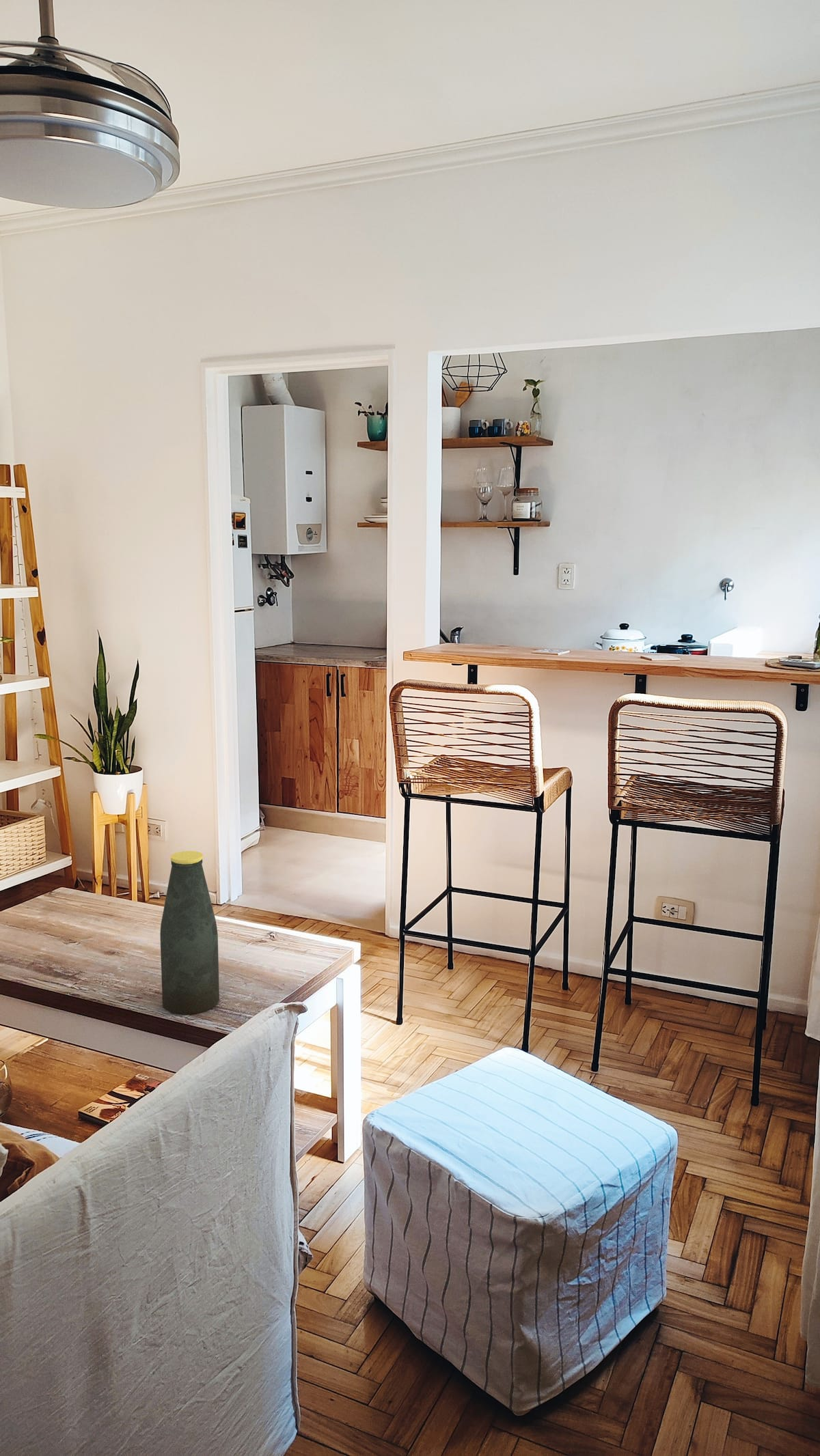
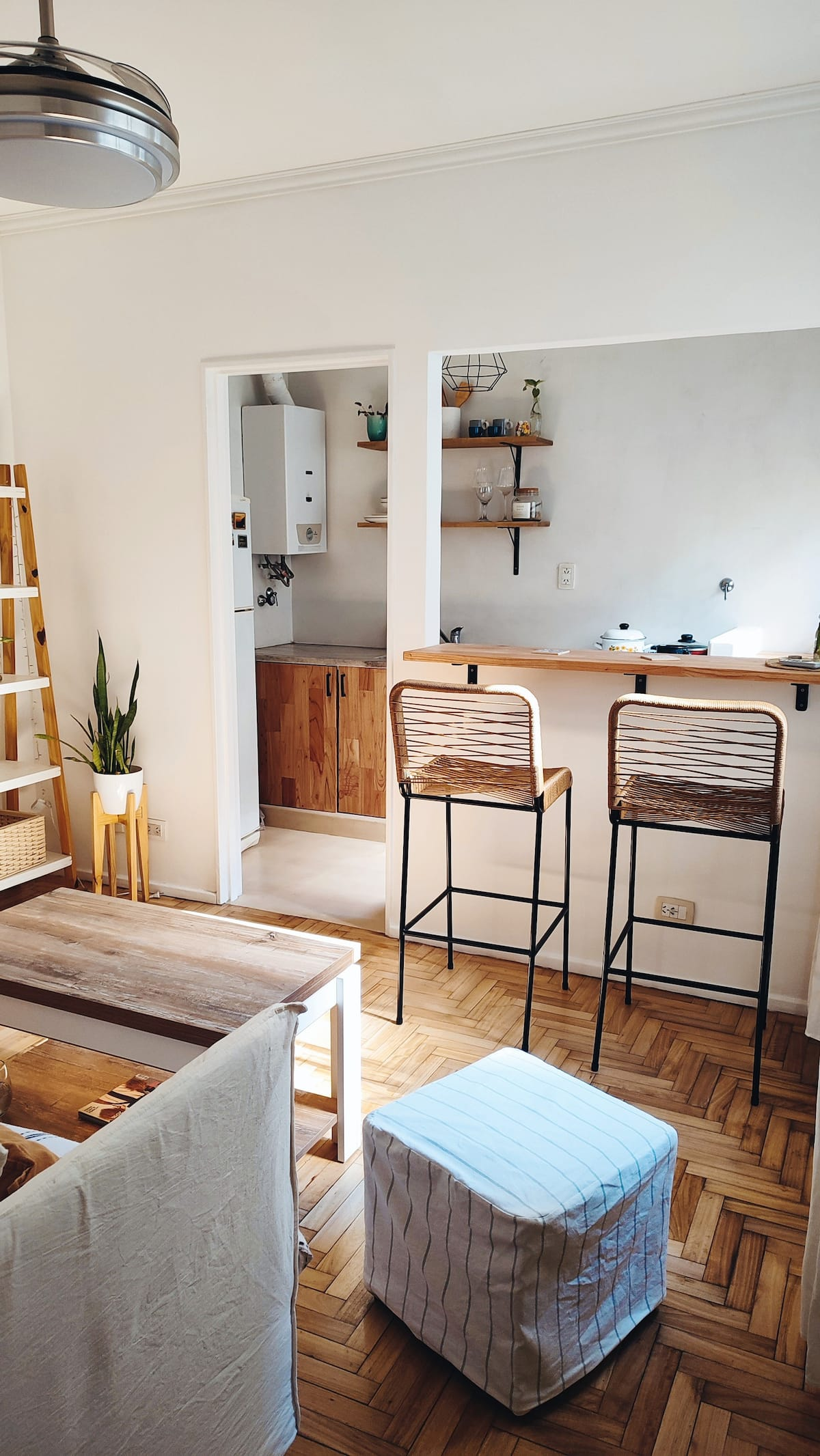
- bottle (189, 929)
